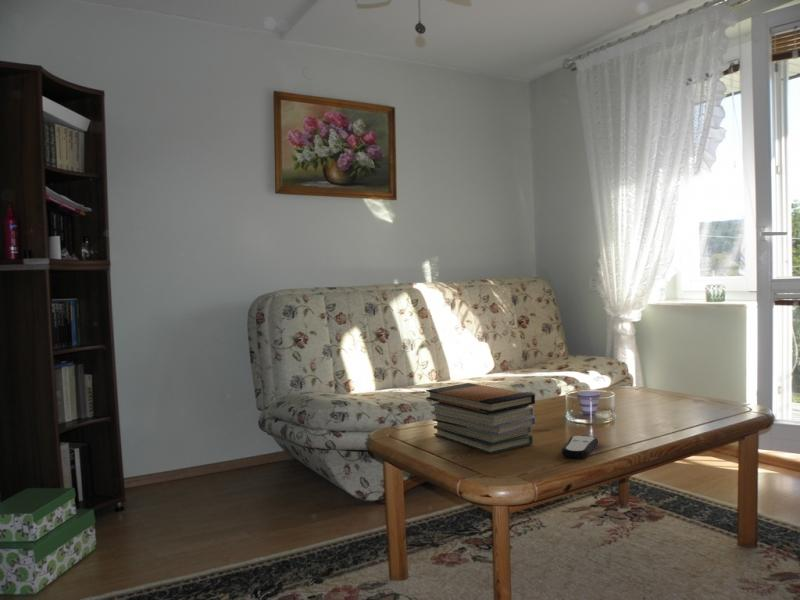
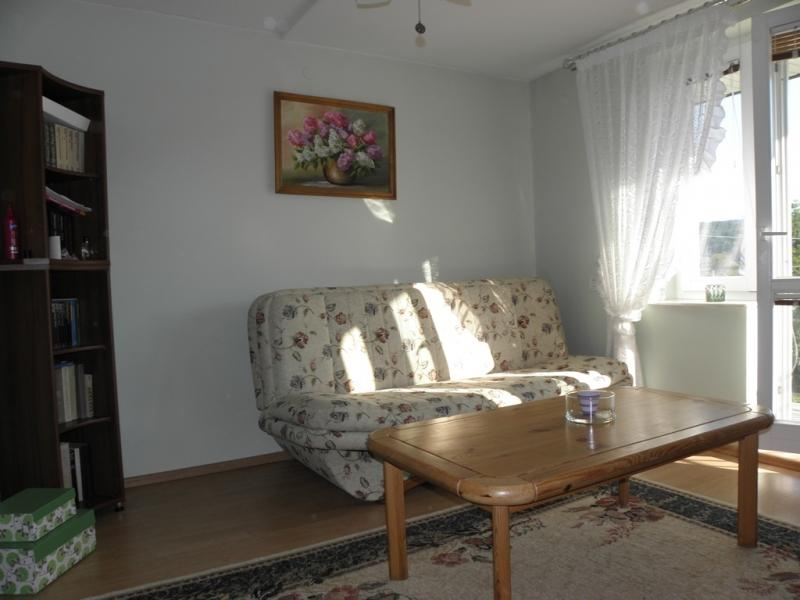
- book stack (480, 415)
- remote control (579, 446)
